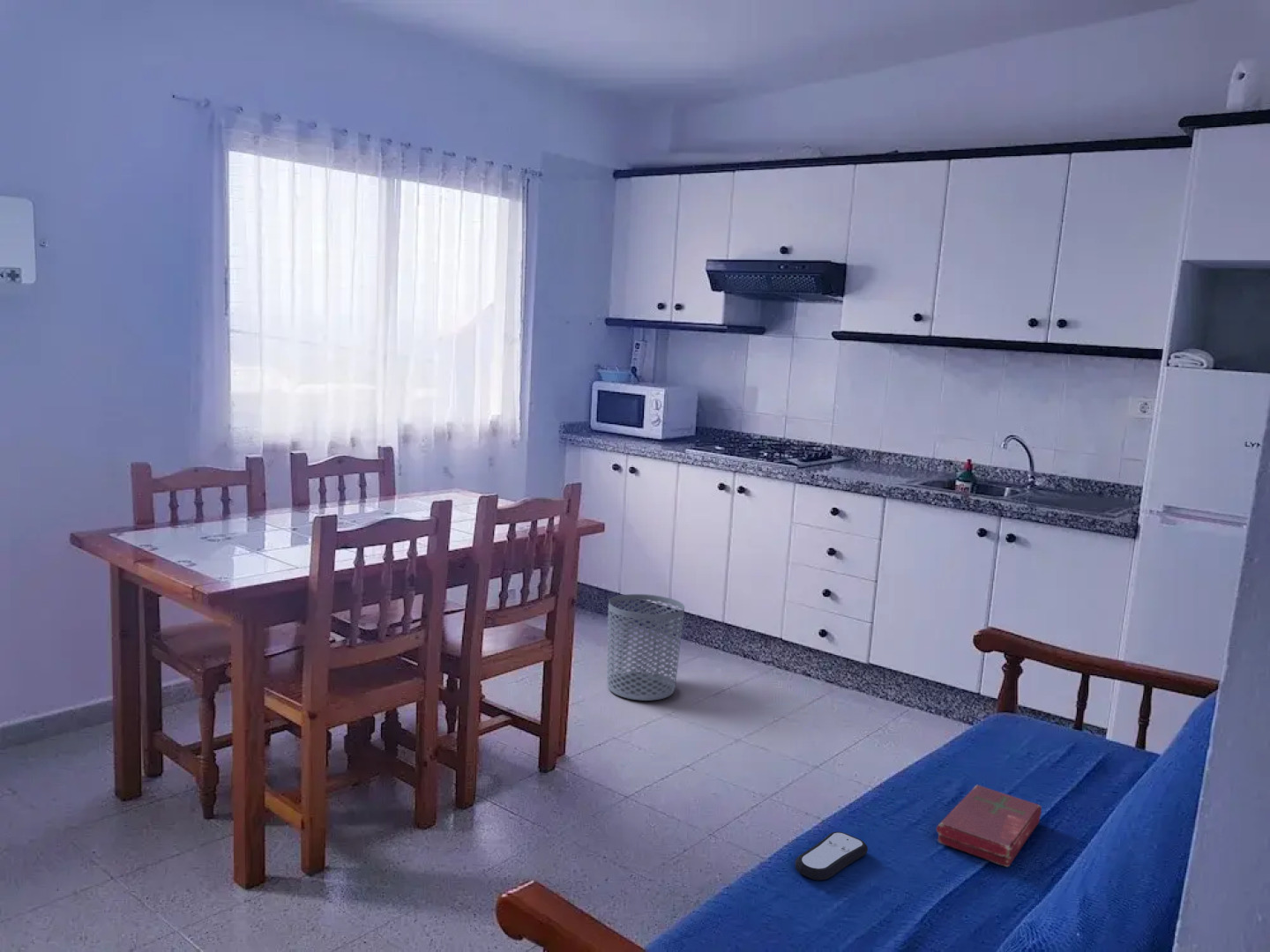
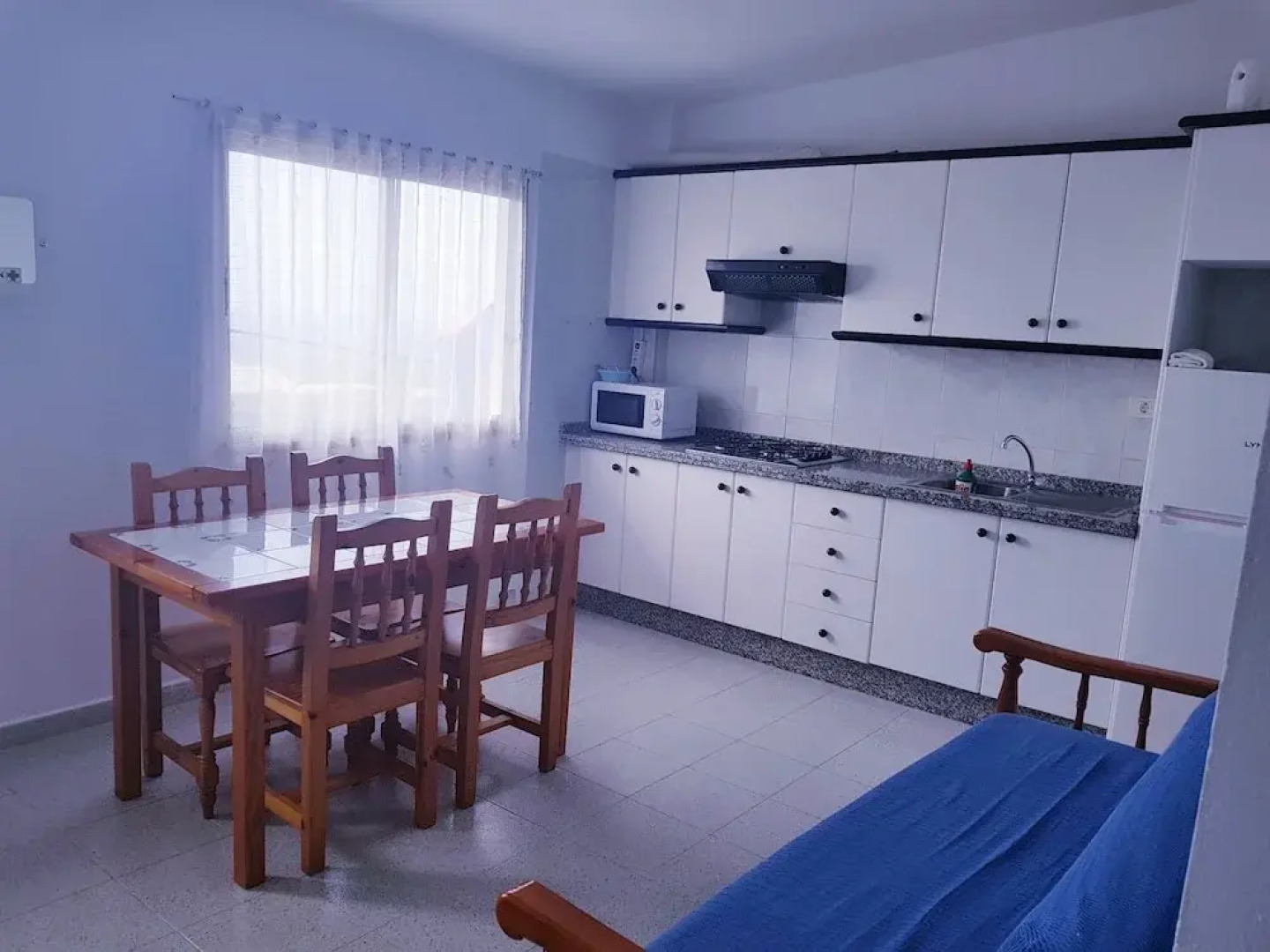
- waste bin (643, 646)
- remote control (830, 855)
- book (990, 823)
